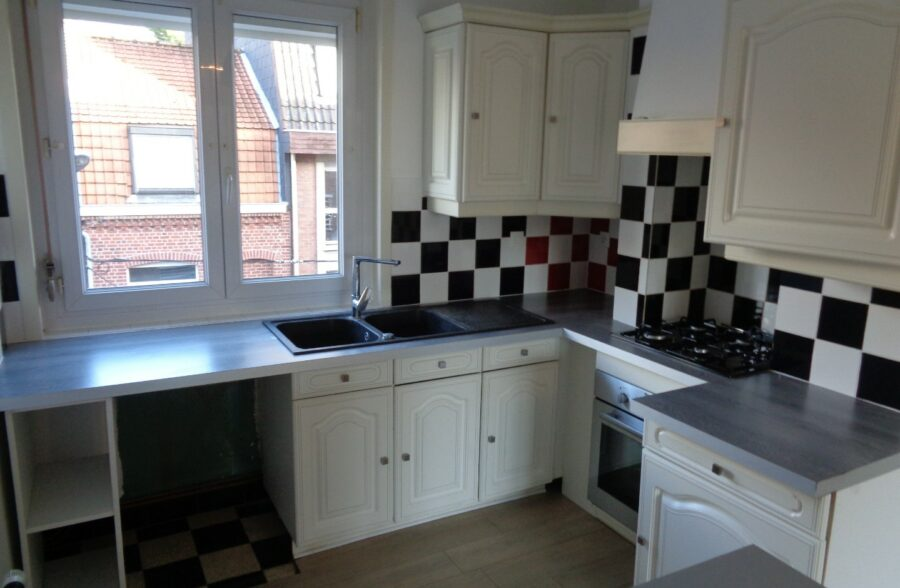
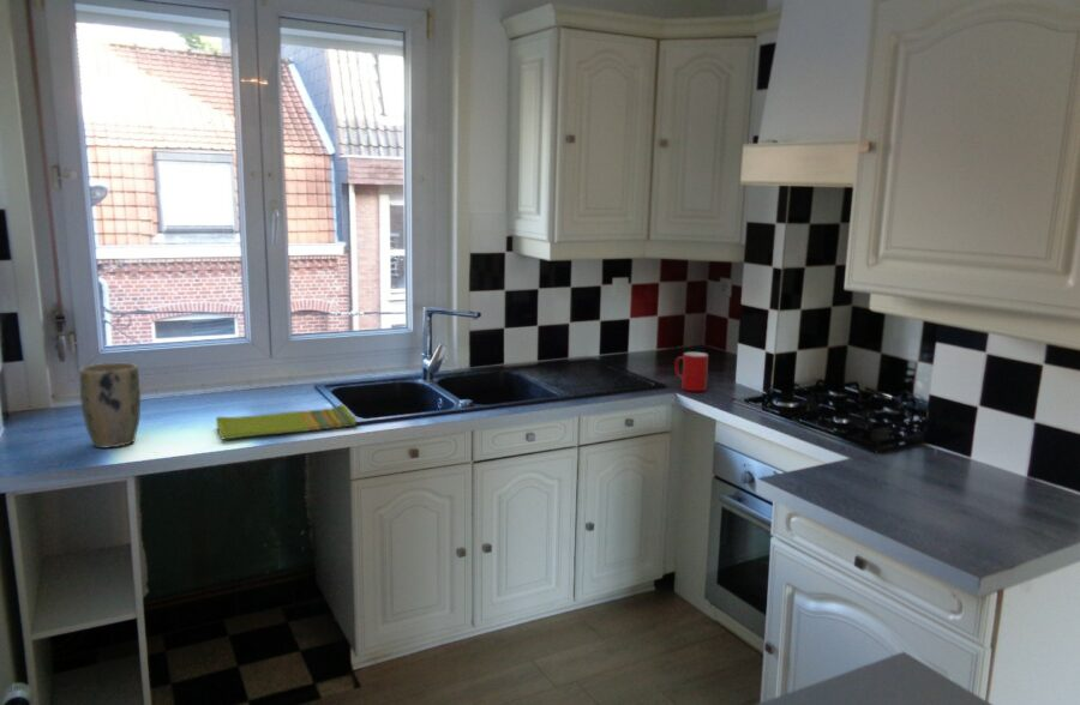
+ dish towel (287, 421)
+ plant pot (112, 405)
+ cup (691, 370)
